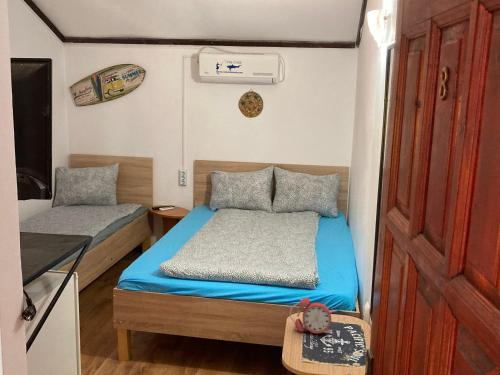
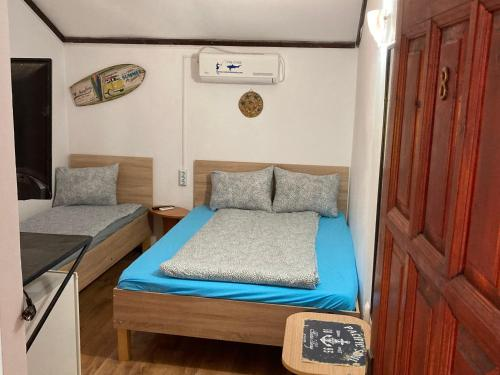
- alarm clock (313, 315)
